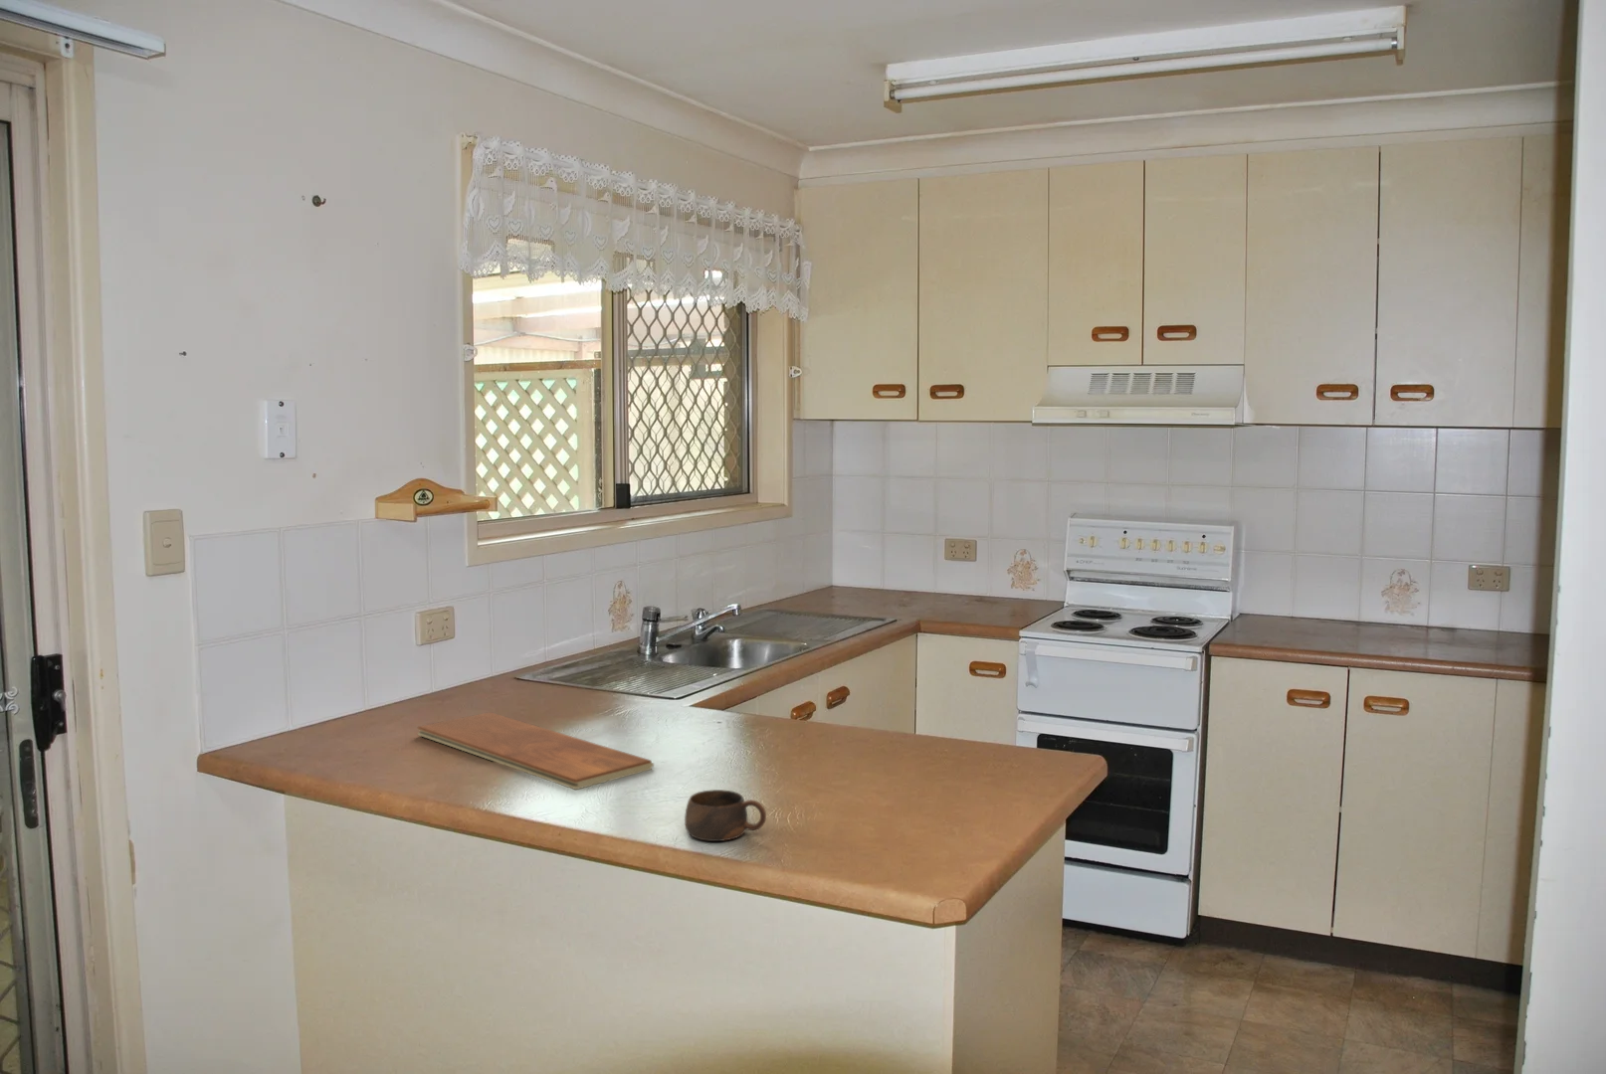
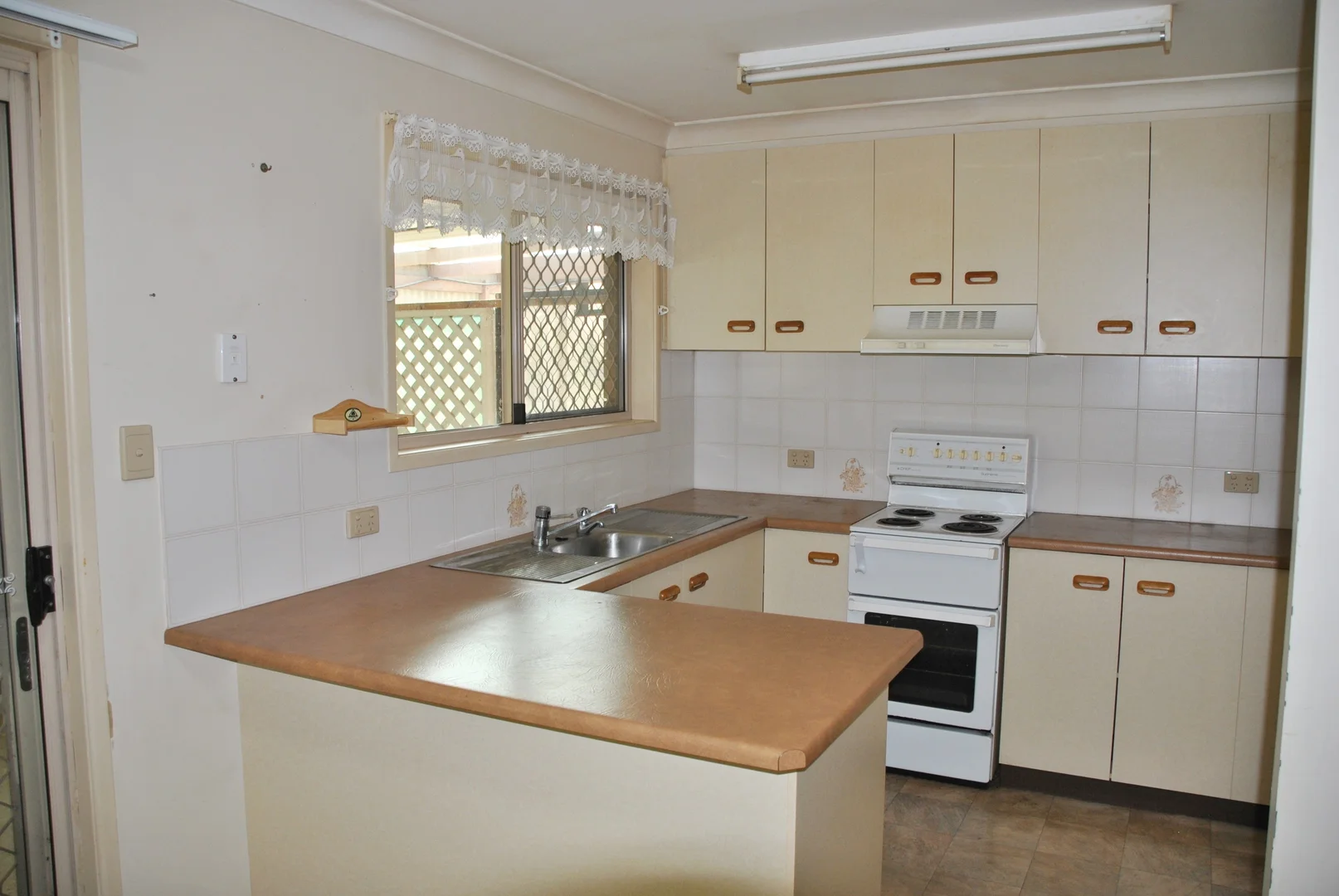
- chopping board (529, 746)
- cup (724, 816)
